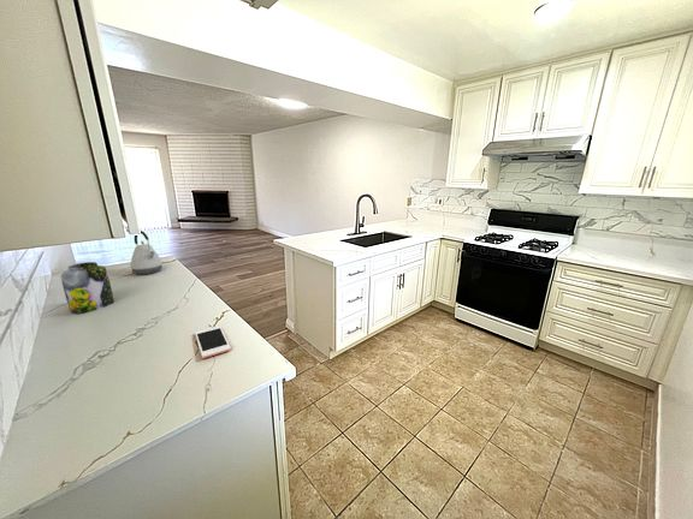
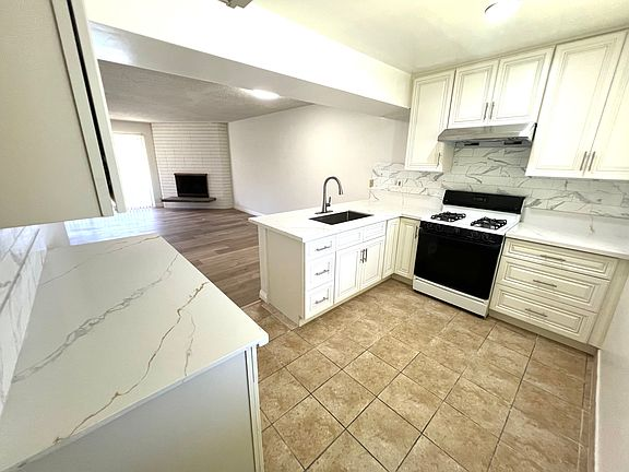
- kettle (144, 251)
- cell phone (212, 340)
- jar (88, 286)
